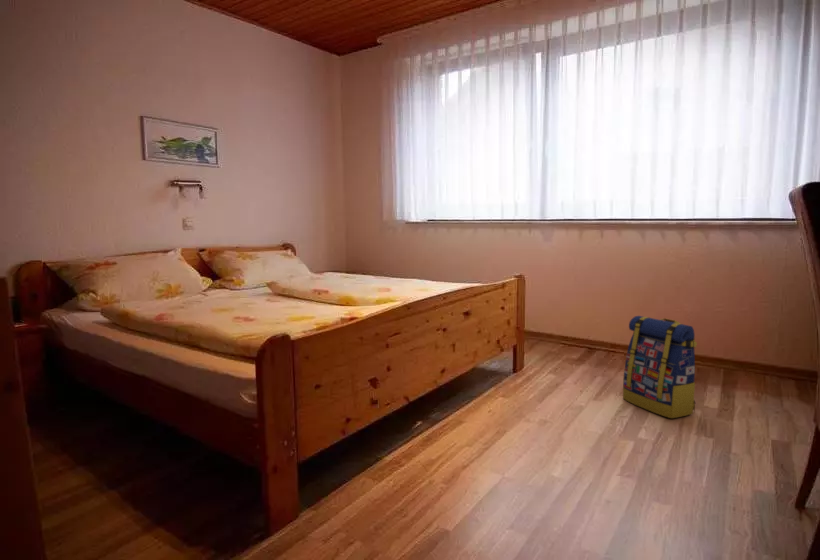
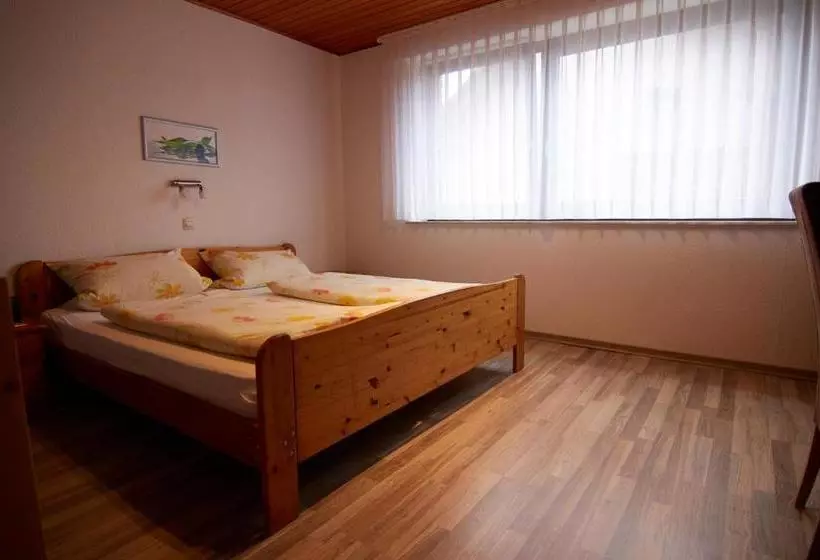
- backpack (660, 363)
